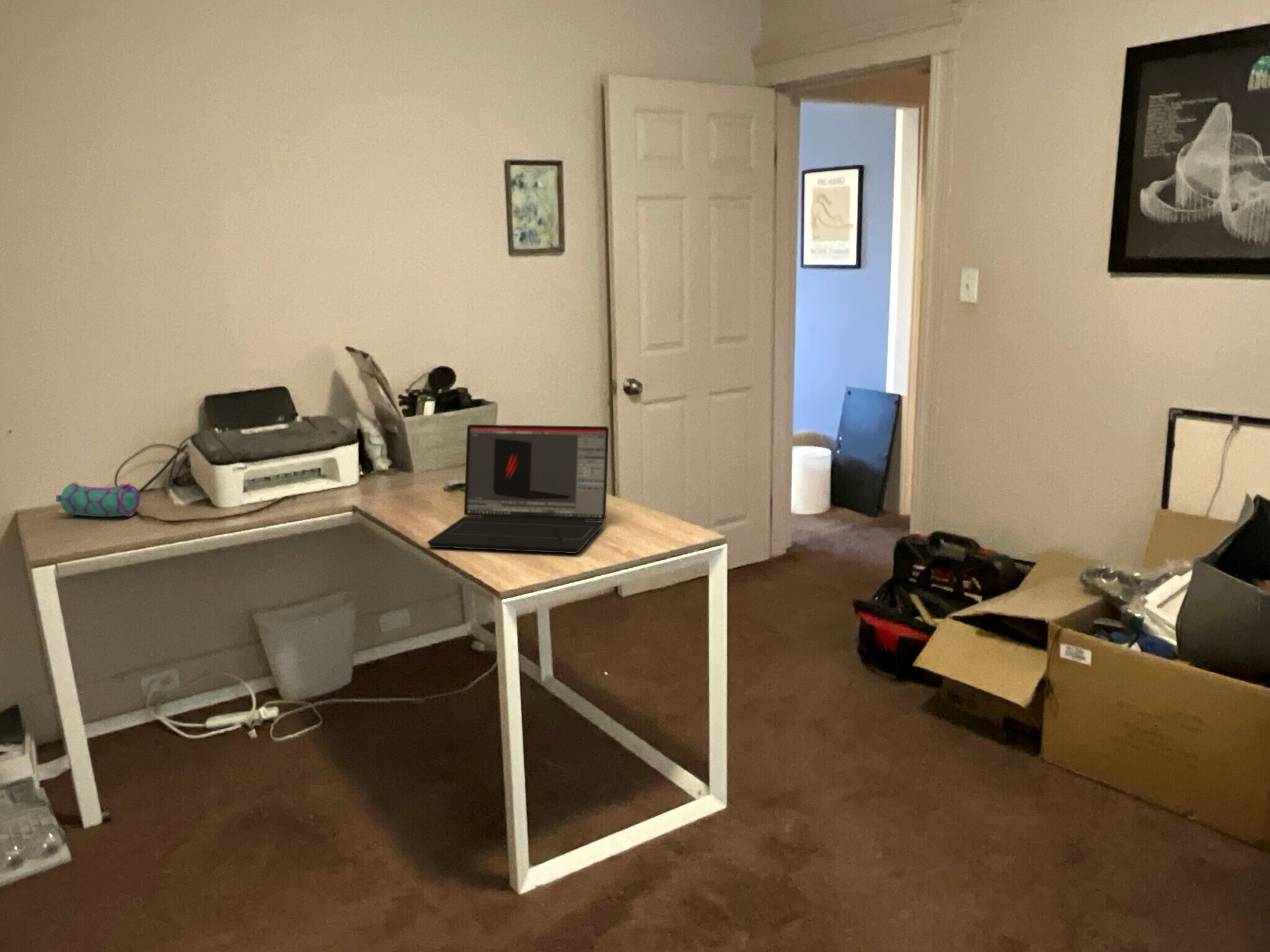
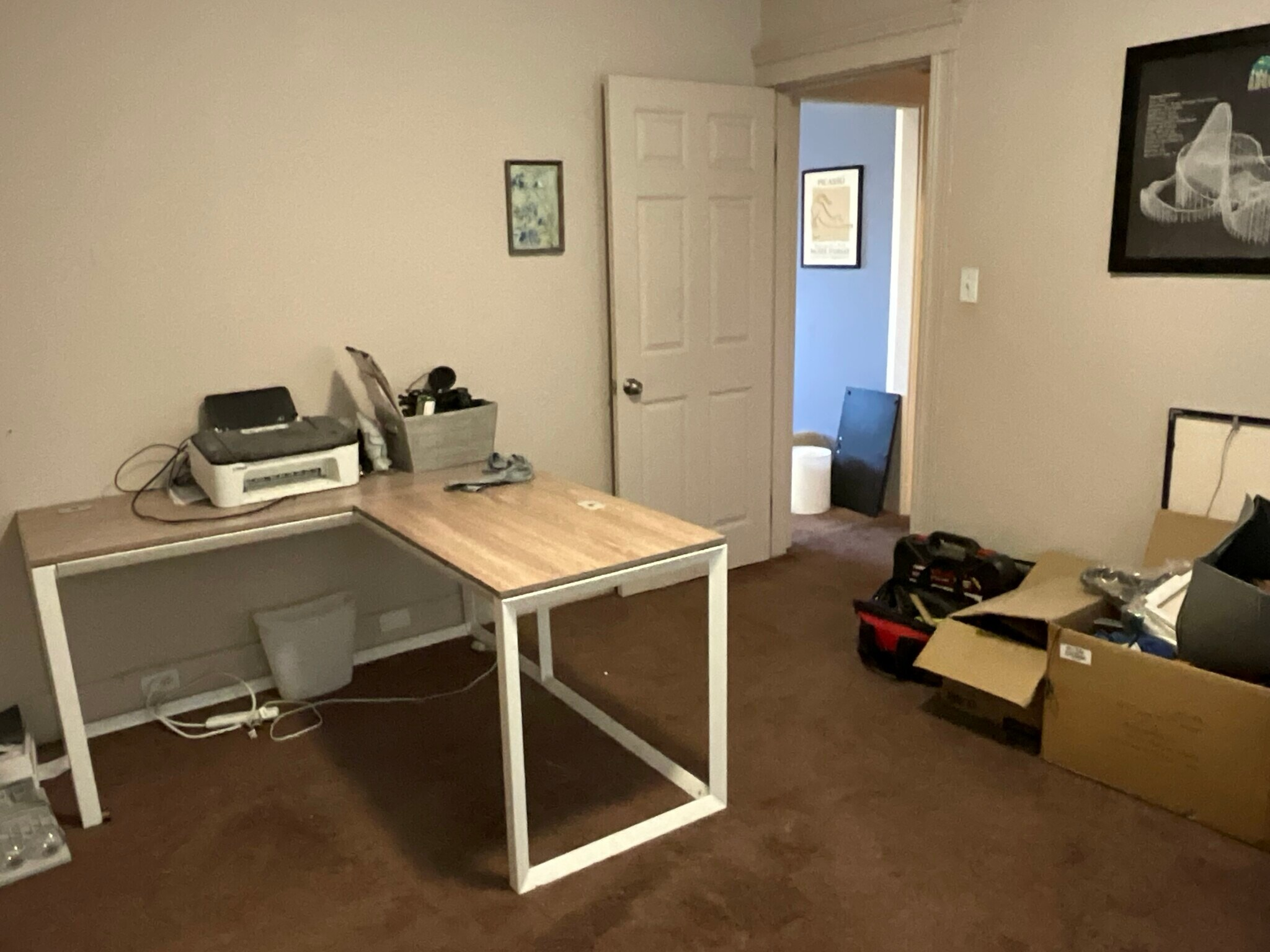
- laptop (520, 485)
- pencil case (100, 499)
